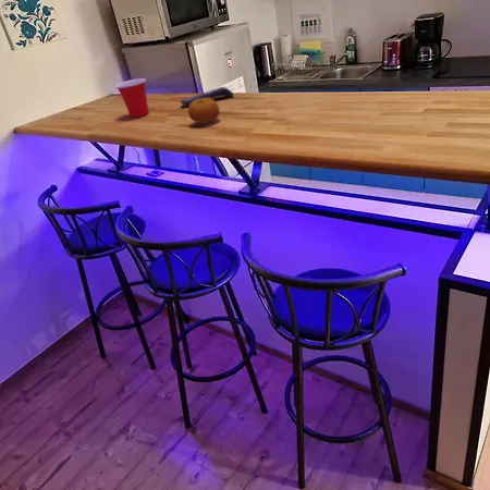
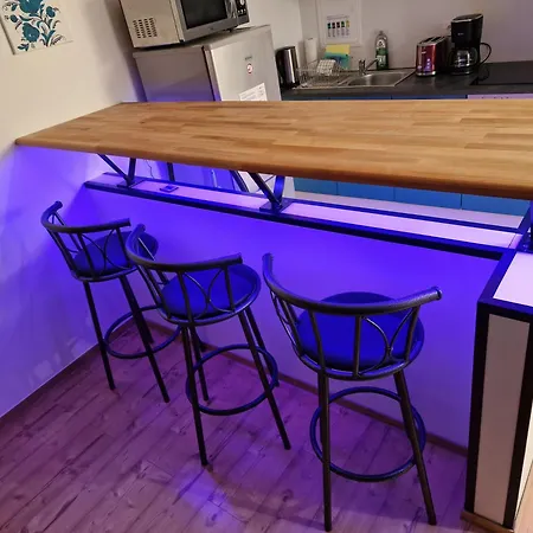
- fruit (204, 110)
- remote control (206, 96)
- cup (135, 98)
